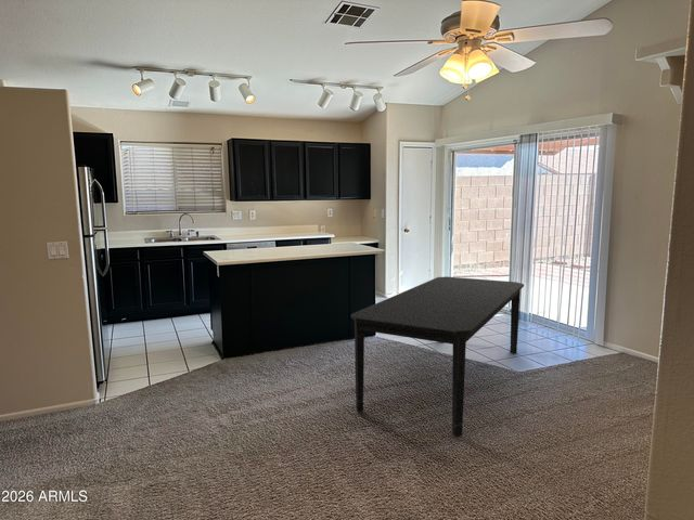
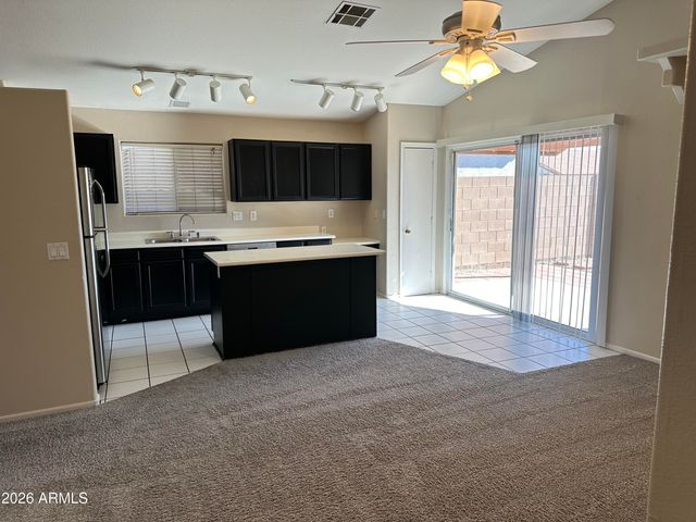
- dining table (449, 337)
